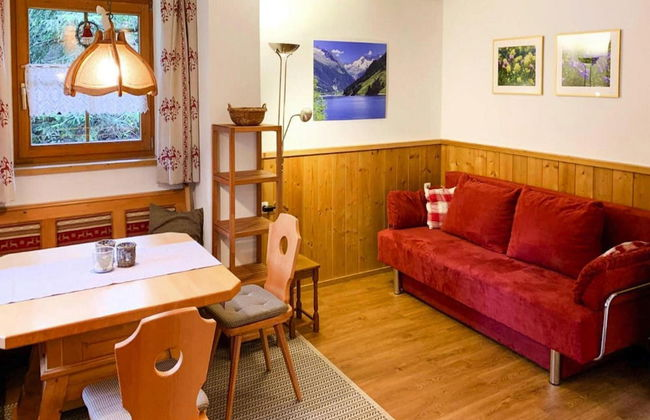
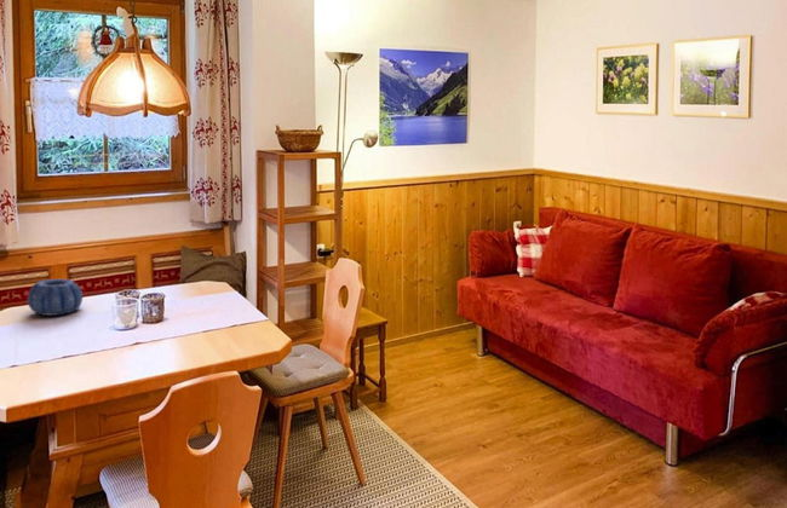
+ decorative bowl (54, 296)
